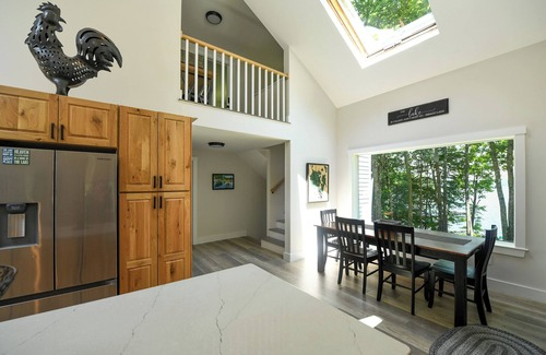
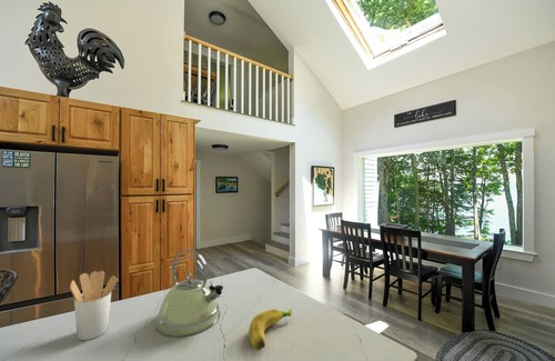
+ kettle (192, 283)
+ utensil holder (92, 301)
+ banana (271, 324)
